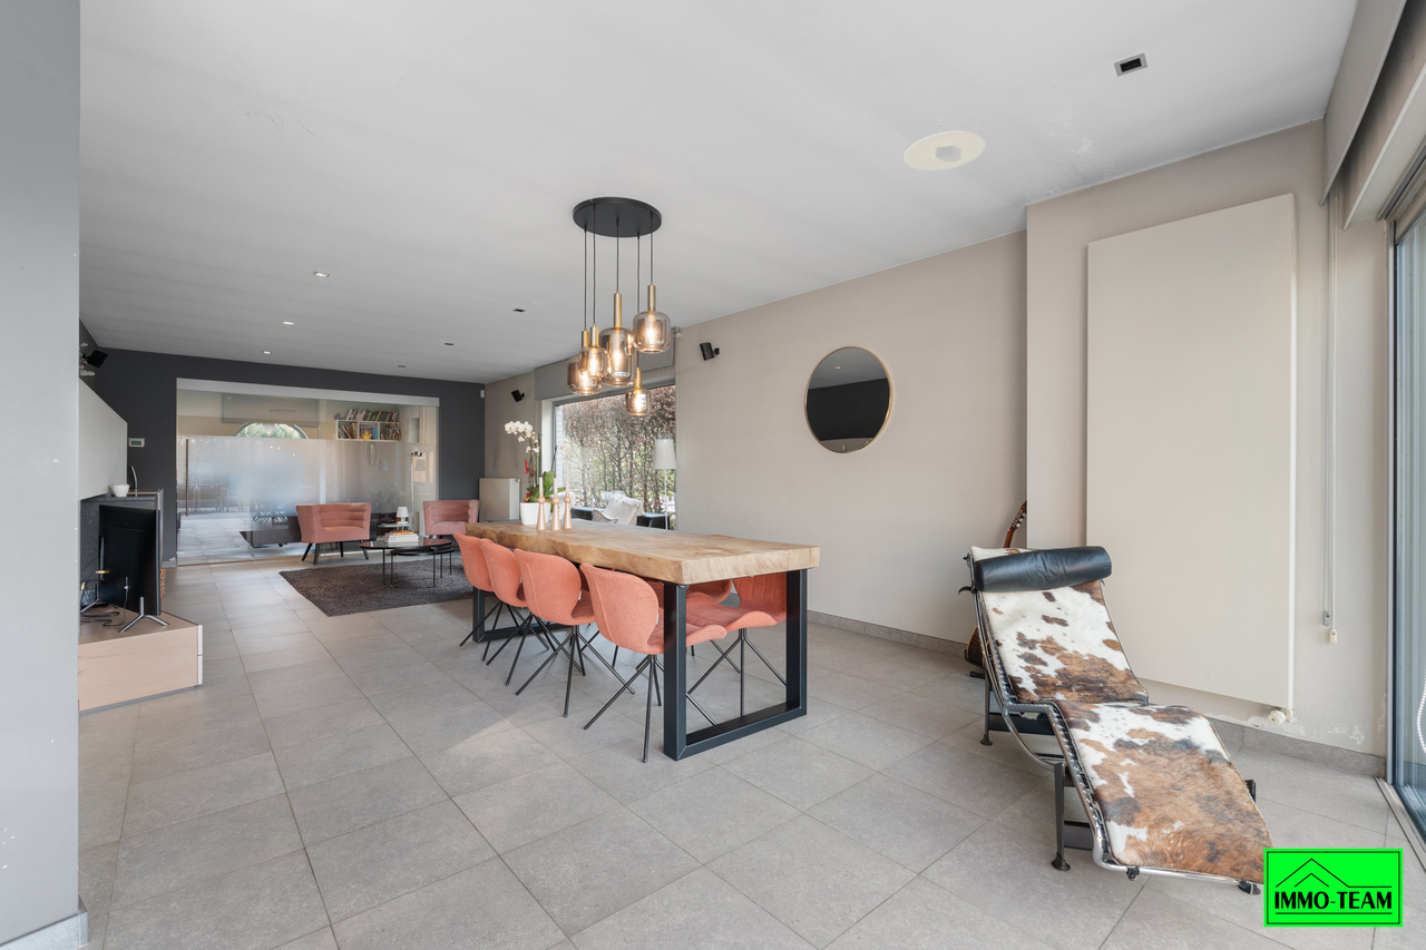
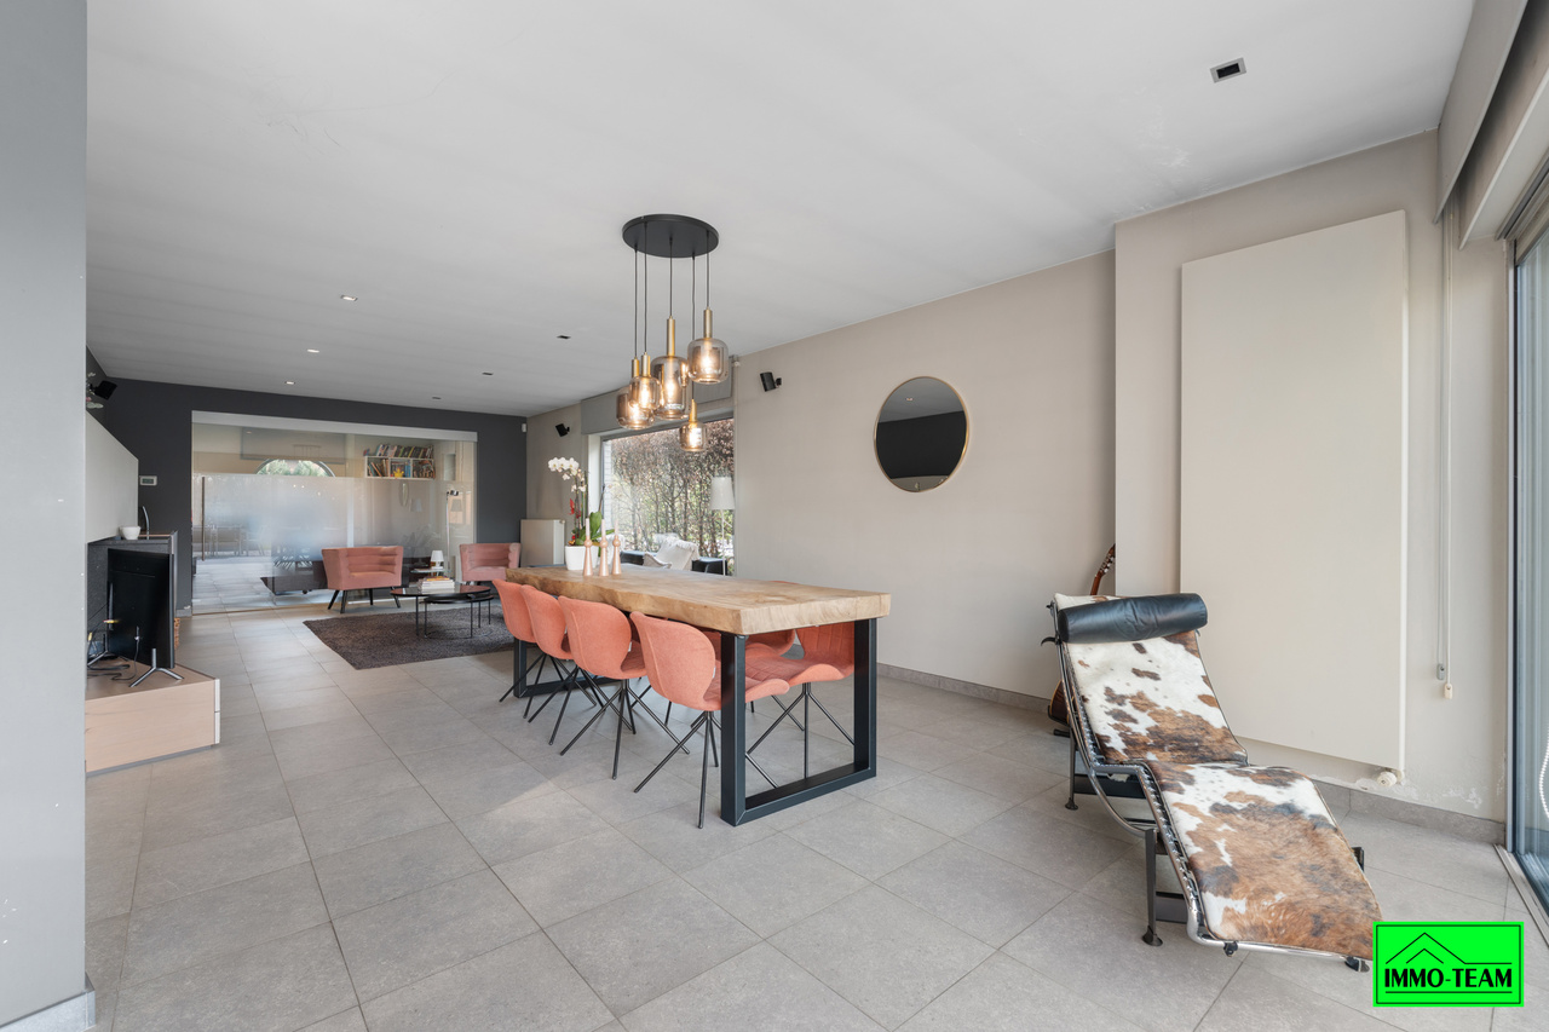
- recessed light (944, 148)
